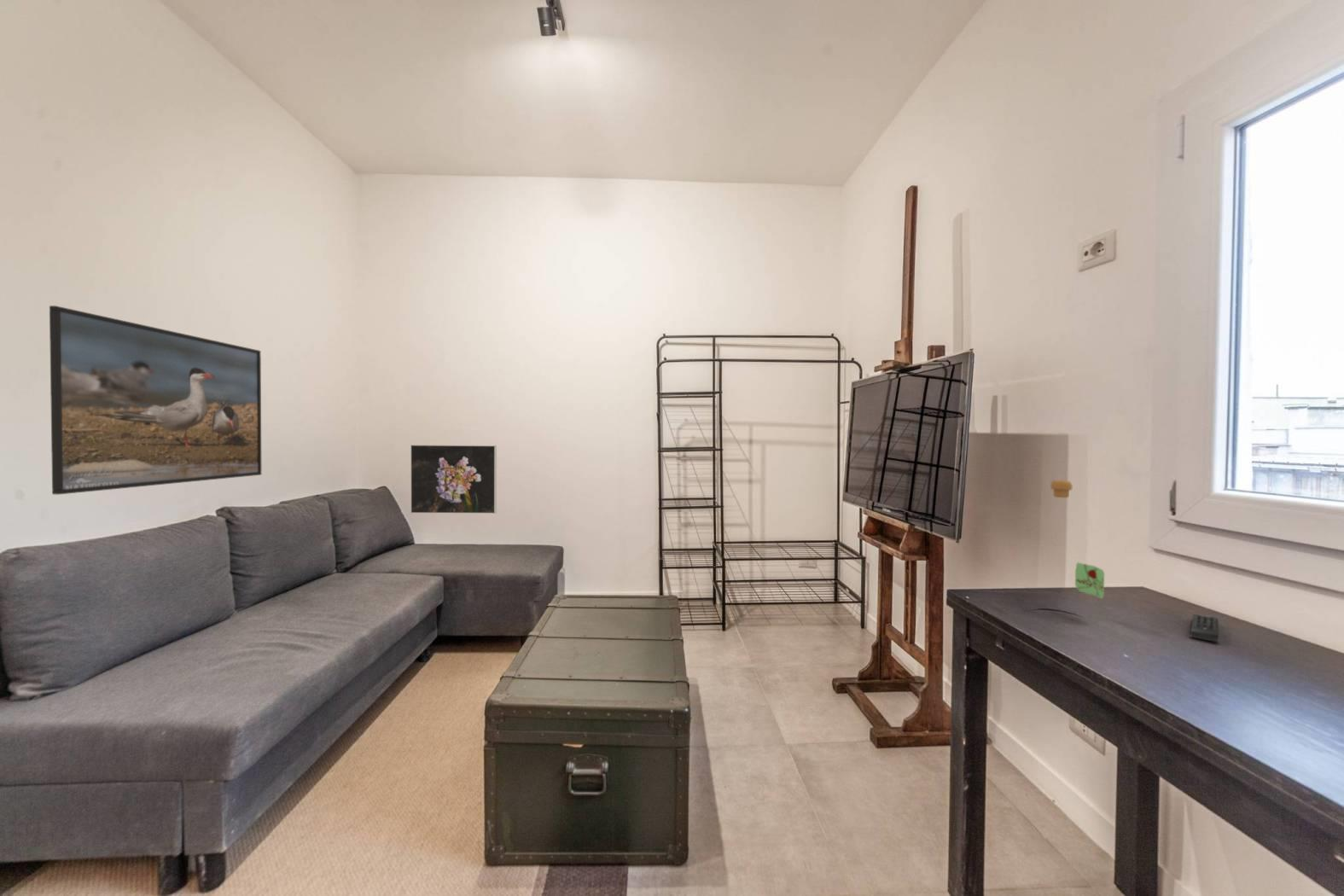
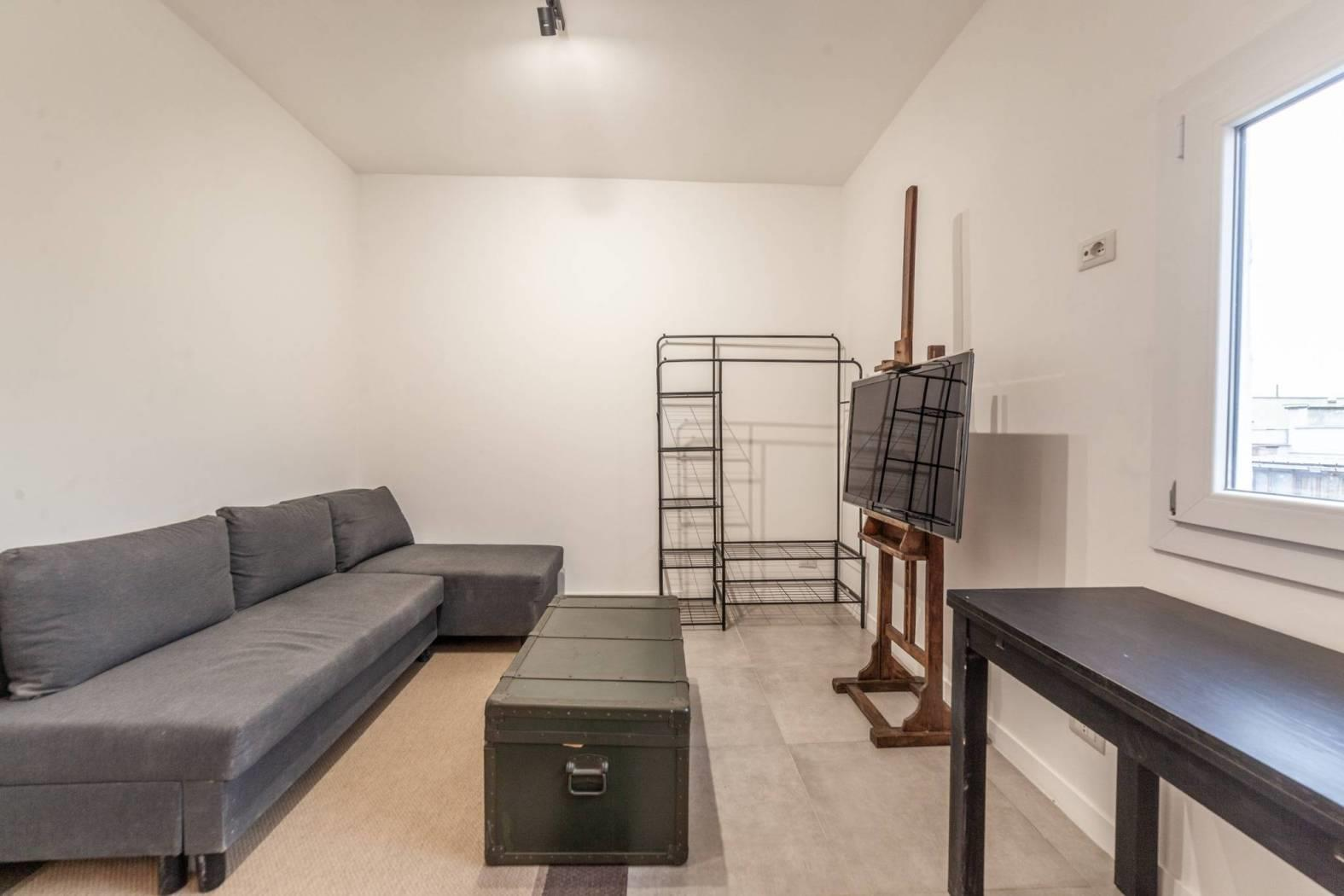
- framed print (177, 408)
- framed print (453, 479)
- bottle (1076, 564)
- remote control (1204, 625)
